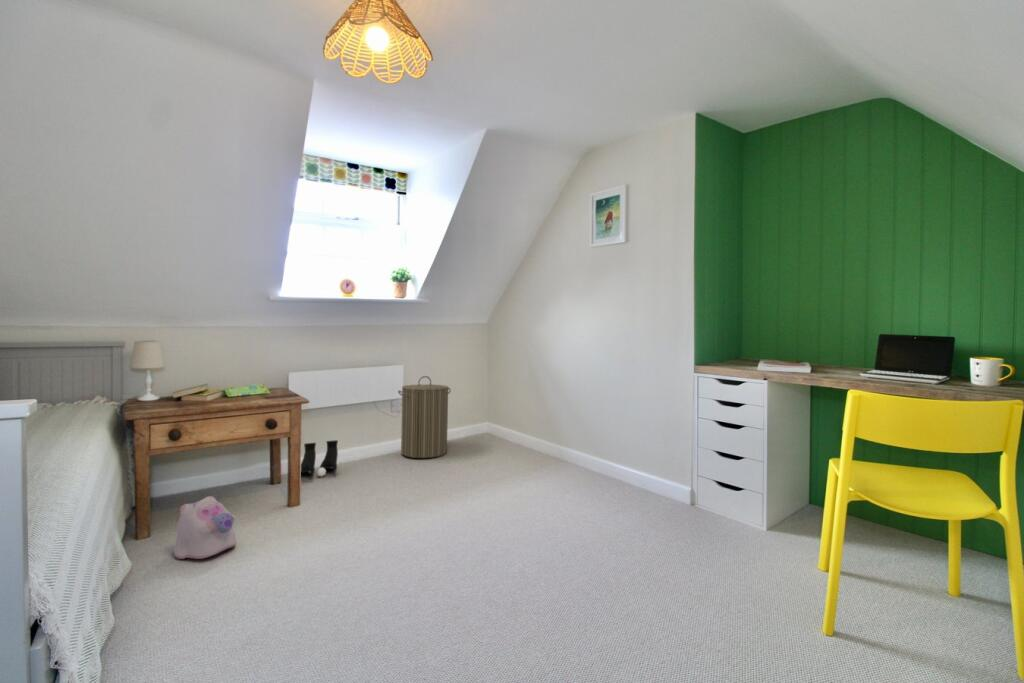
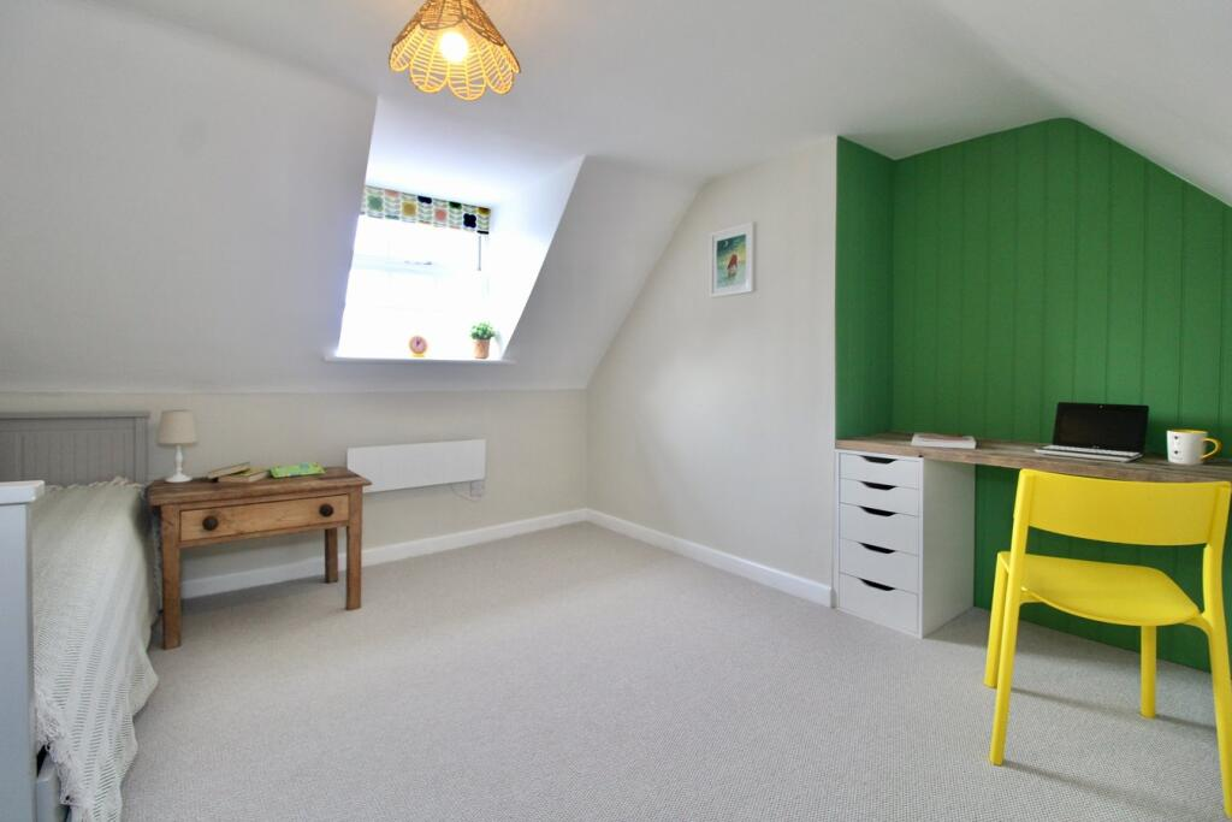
- boots (315, 455)
- laundry hamper (425, 414)
- plush toy (207, 525)
